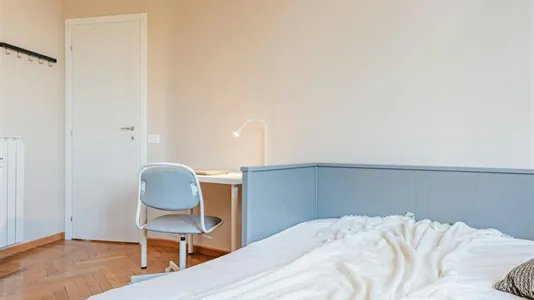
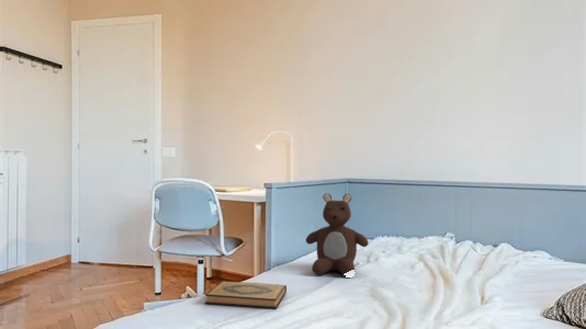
+ hardback book (247, 293)
+ teddy bear (335, 232)
